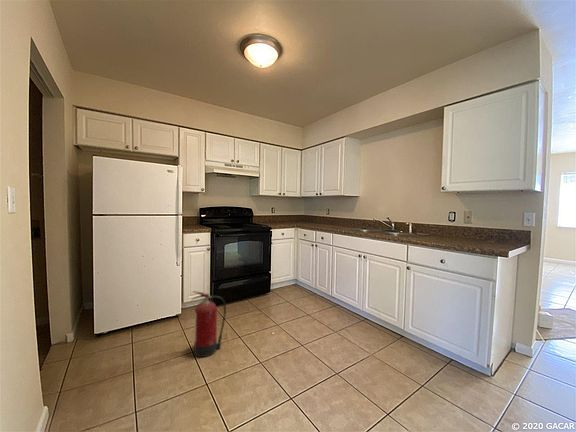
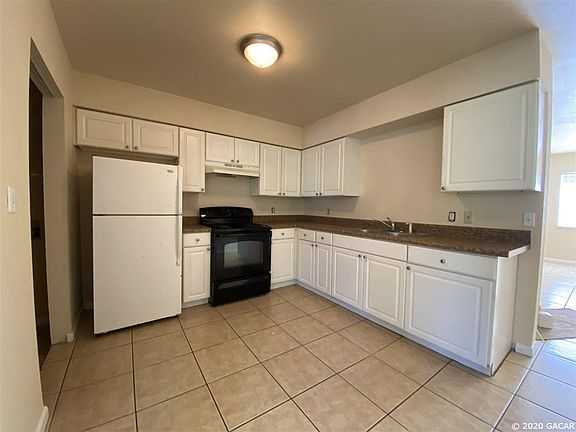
- fire extinguisher (208, 320)
